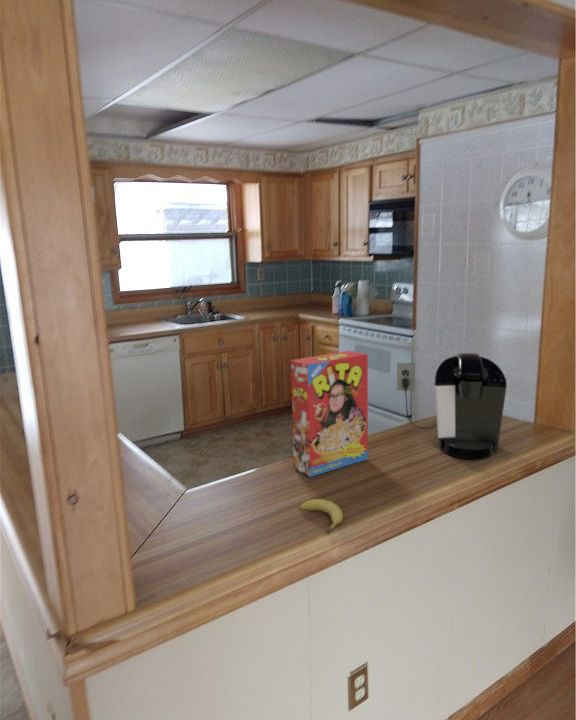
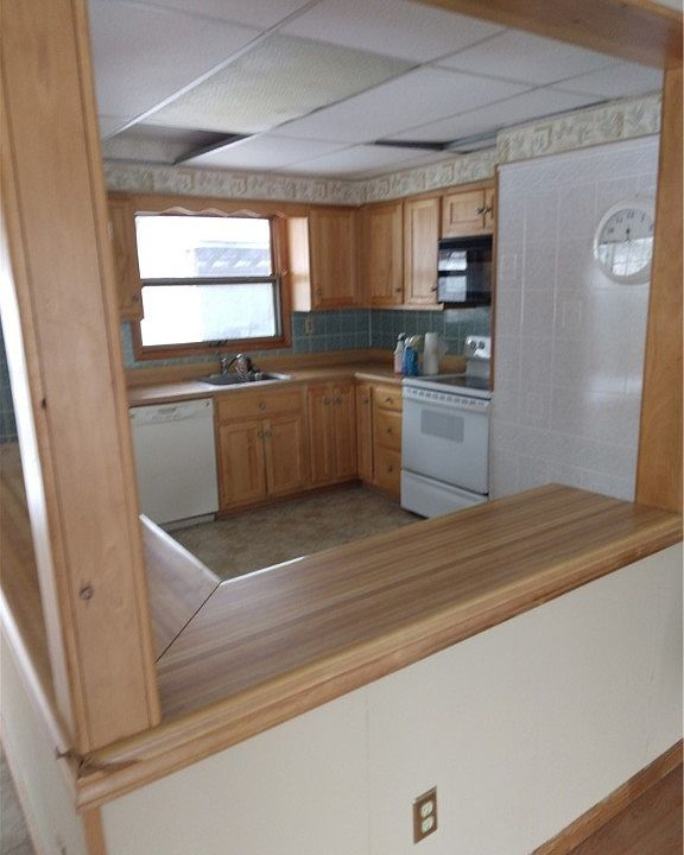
- cereal box (330, 411)
- fruit (324, 511)
- coffee maker (448, 400)
